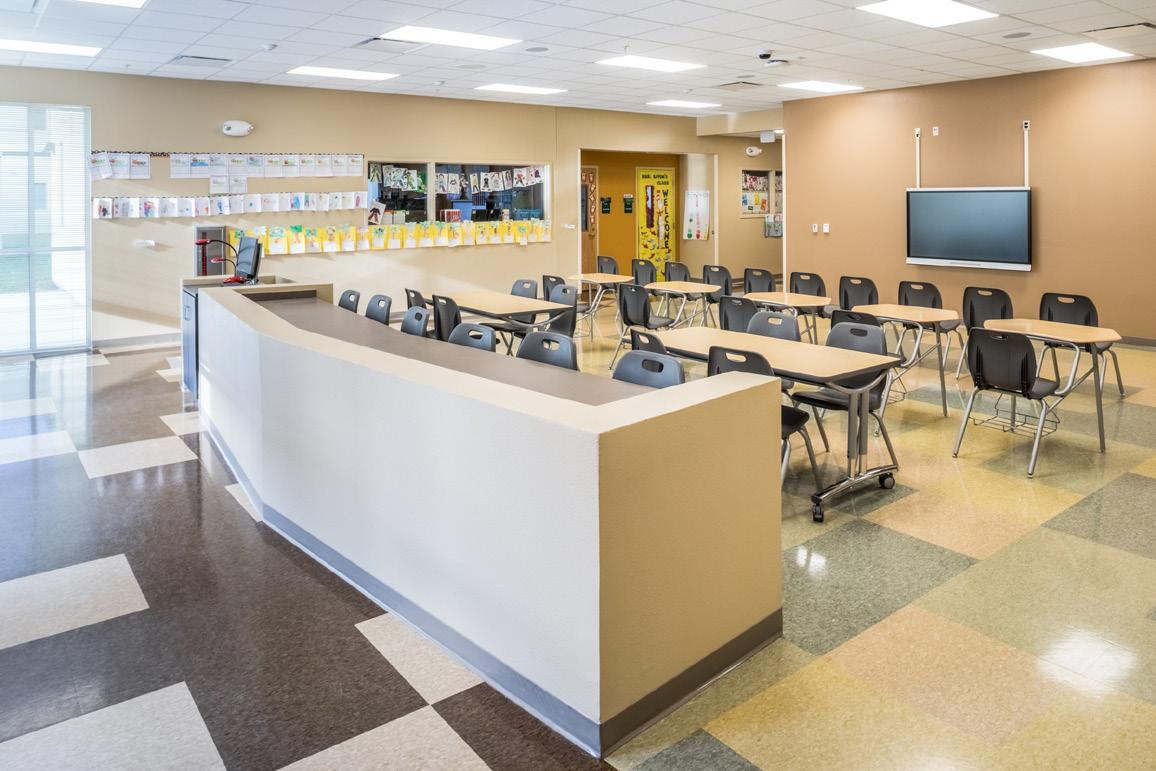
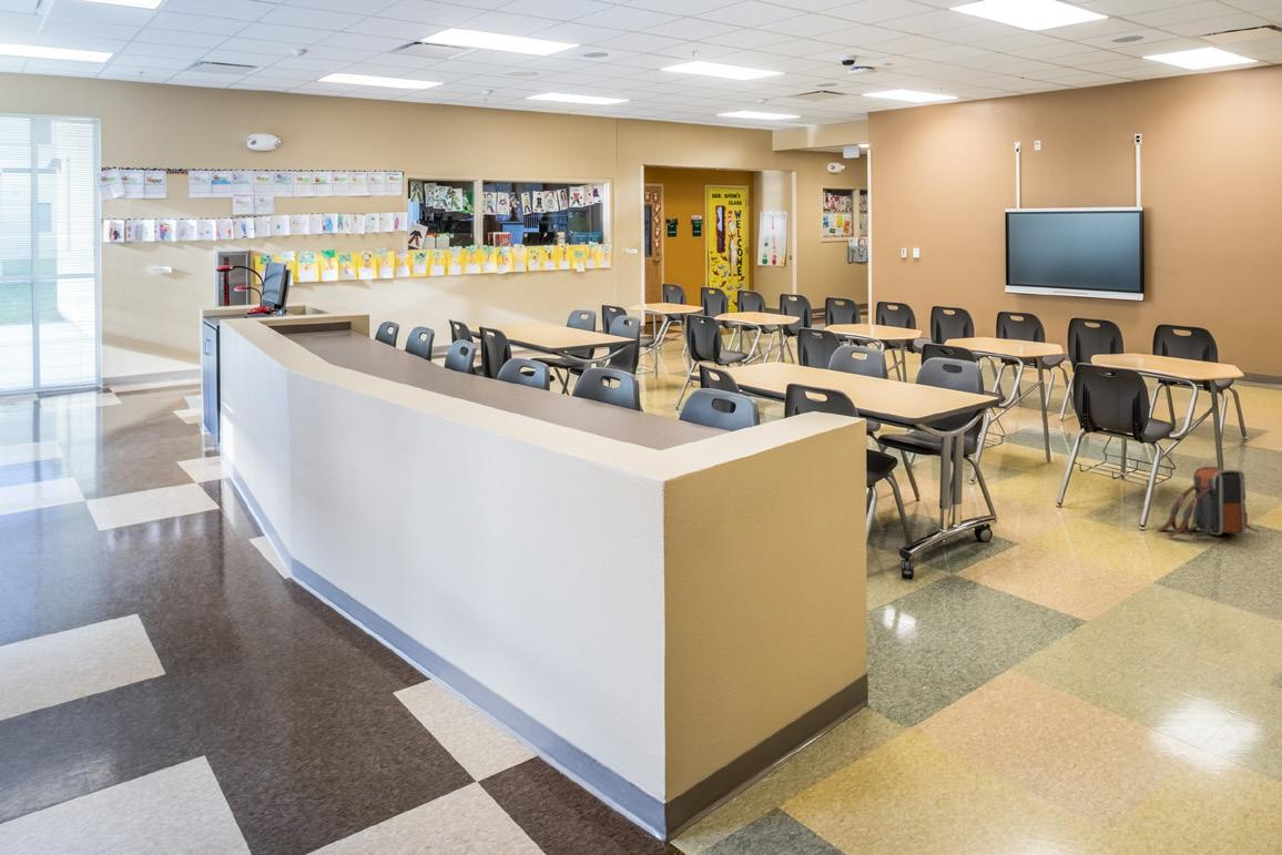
+ backpack (1210, 501)
